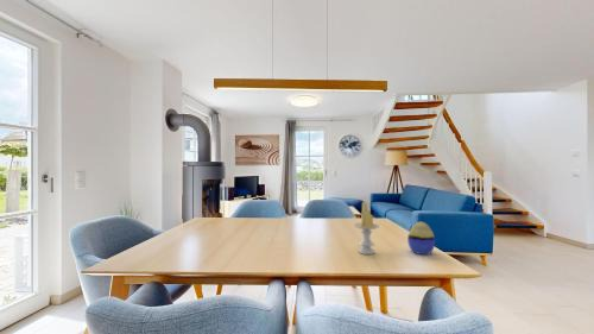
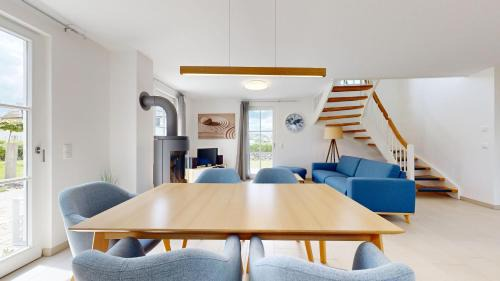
- candle (366, 227)
- decorative egg (421, 237)
